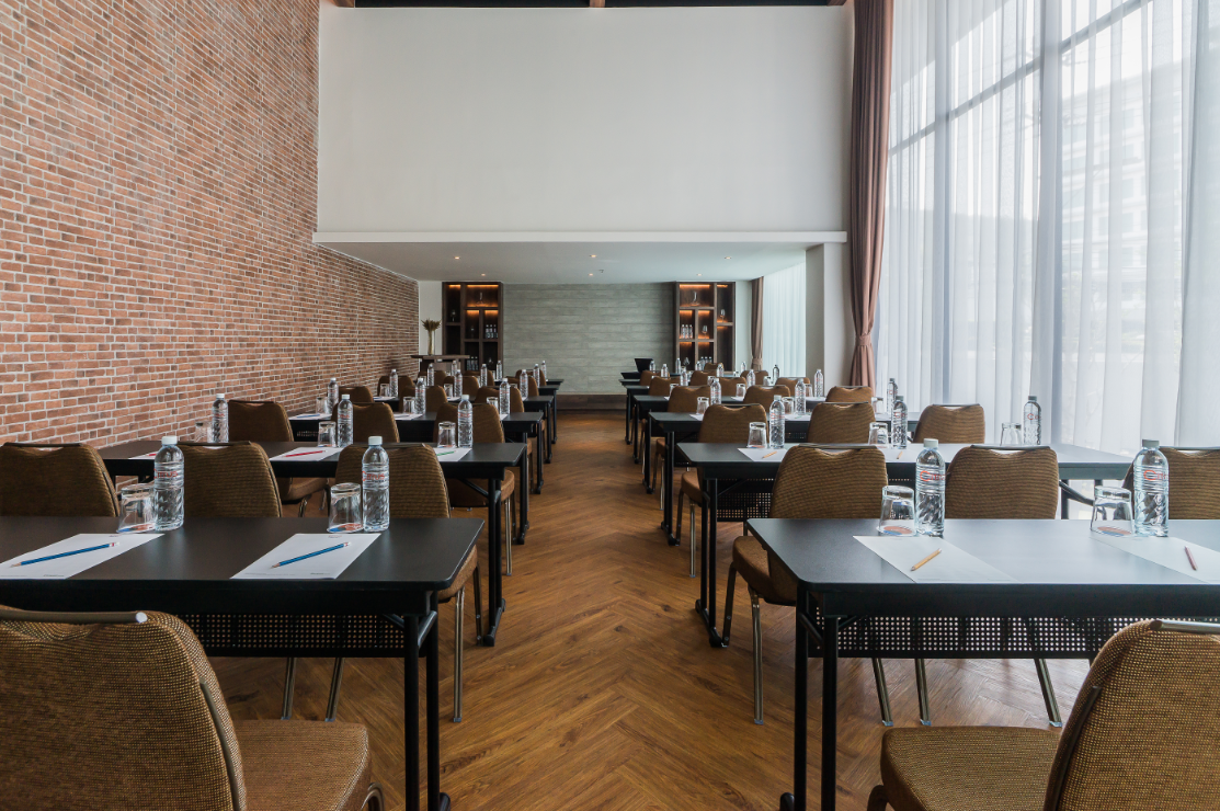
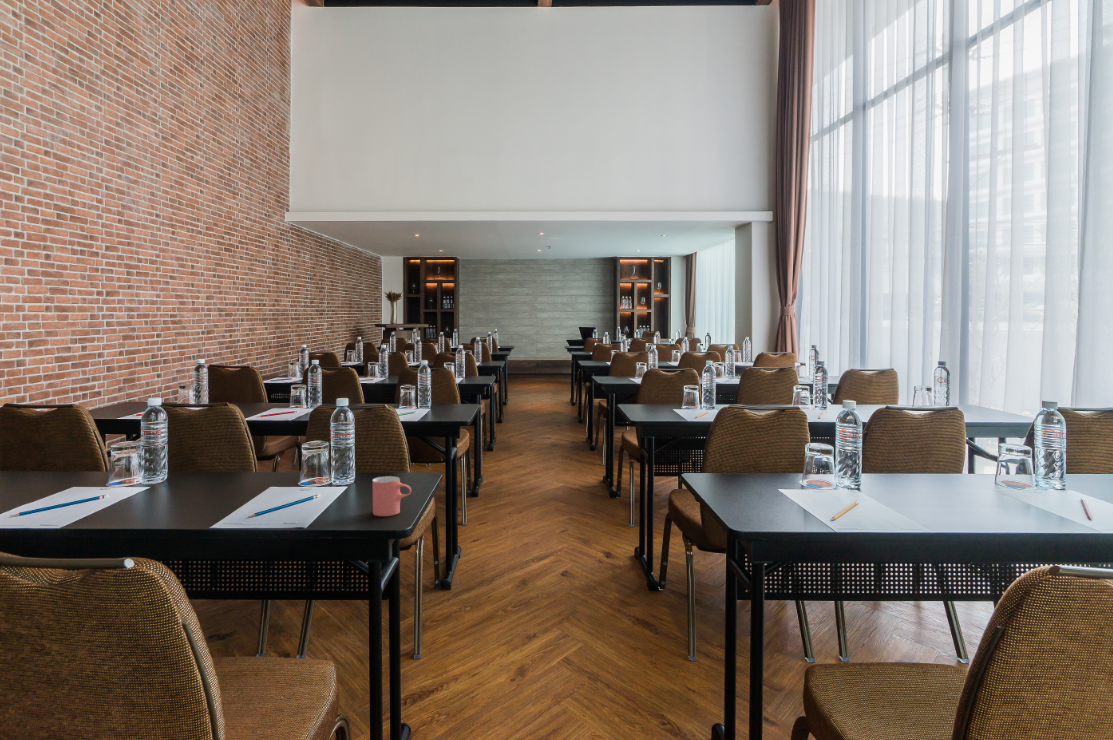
+ cup (392, 496)
